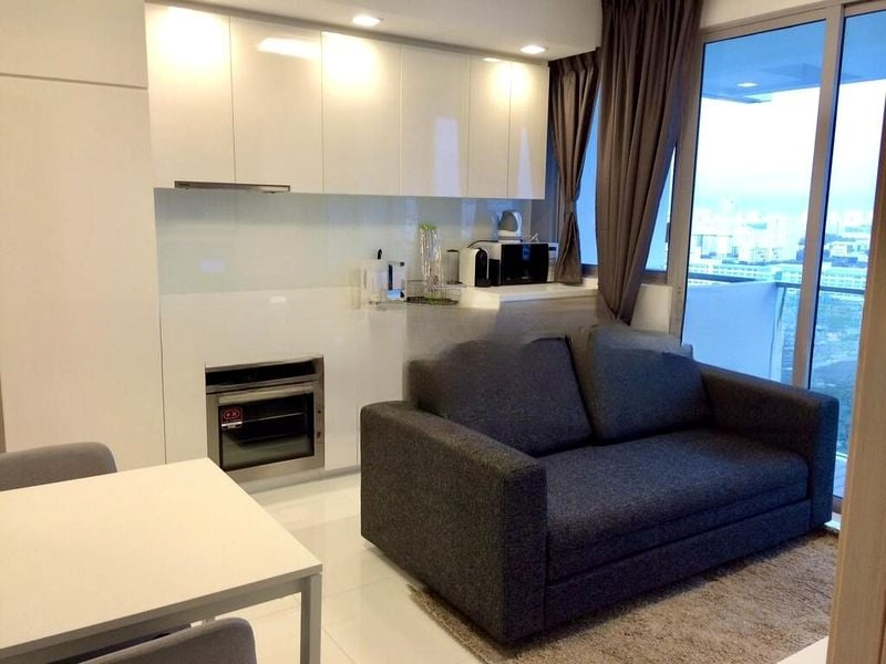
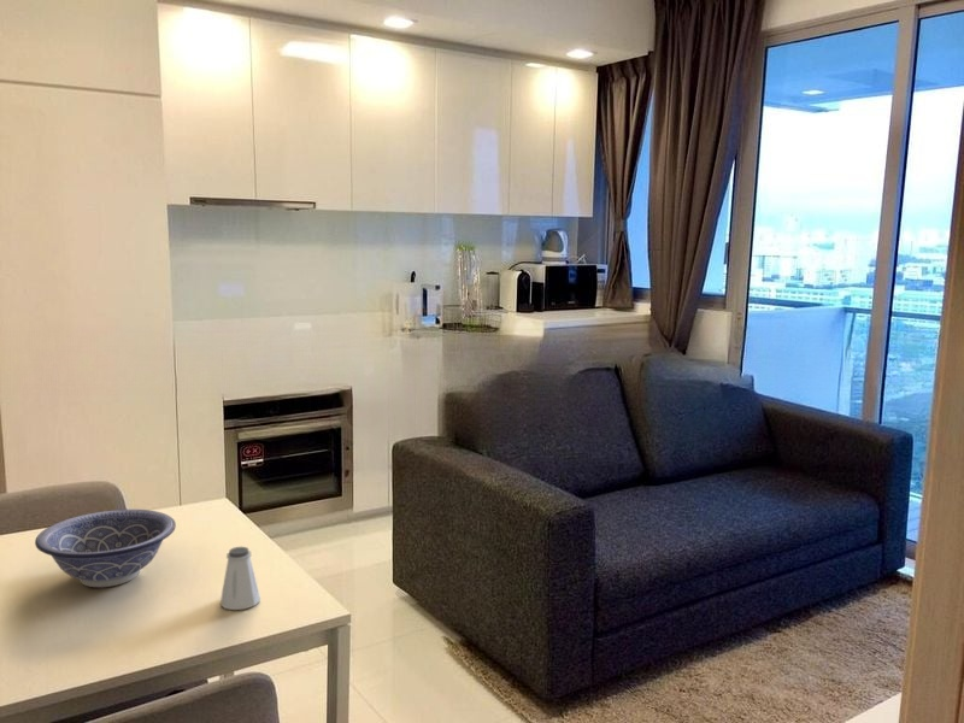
+ decorative bowl (108, 553)
+ saltshaker (239, 575)
